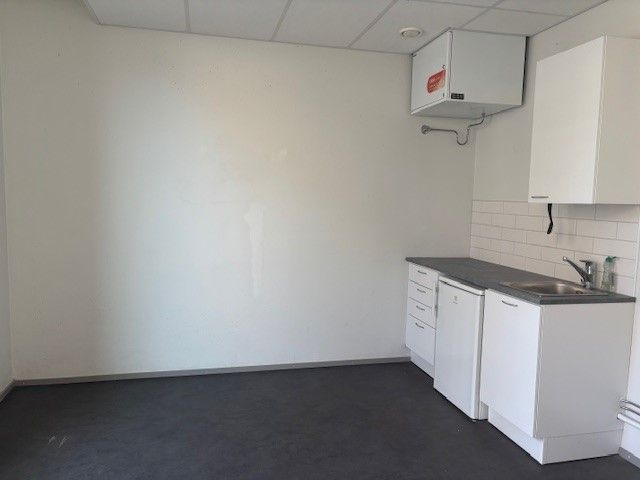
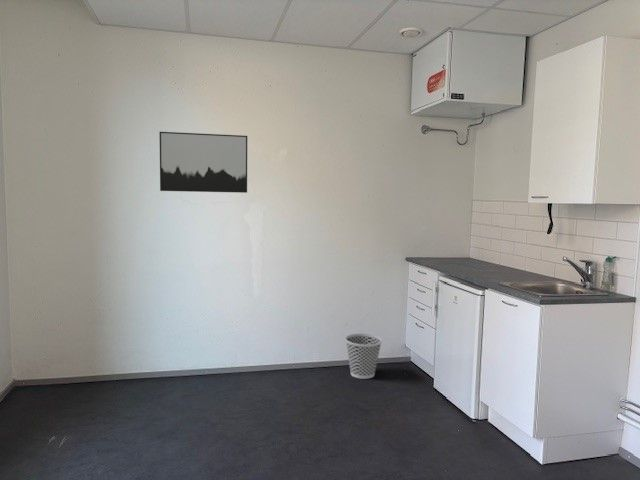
+ wastebasket (363, 356)
+ wall art (204, 163)
